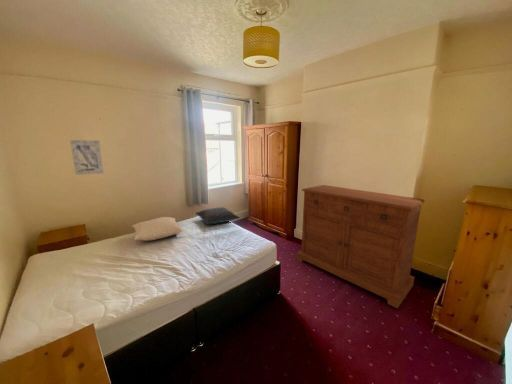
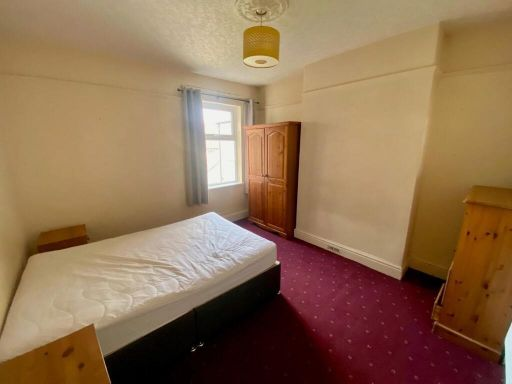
- pillow (216, 215)
- pillow (156, 228)
- sideboard (352, 233)
- wall art (87, 157)
